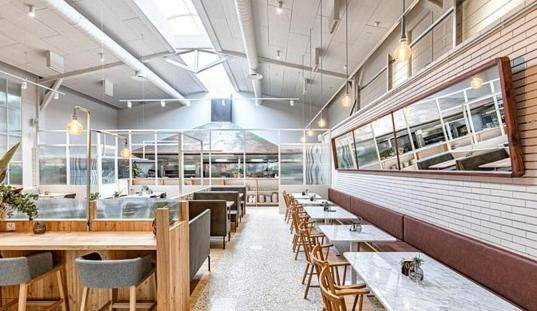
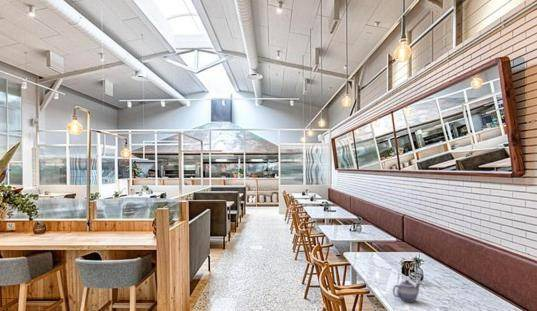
+ teapot (407, 289)
